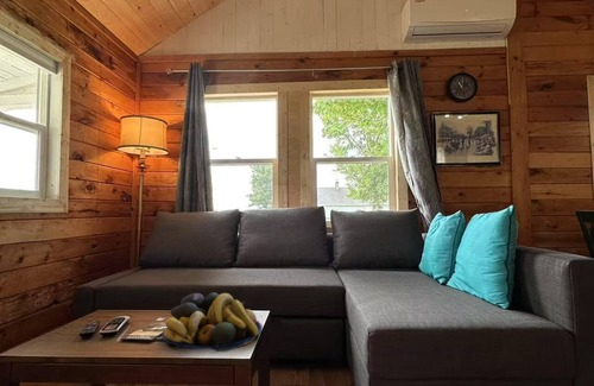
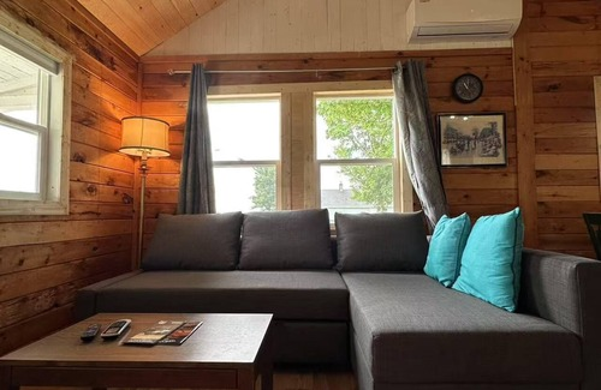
- fruit bowl (214, 314)
